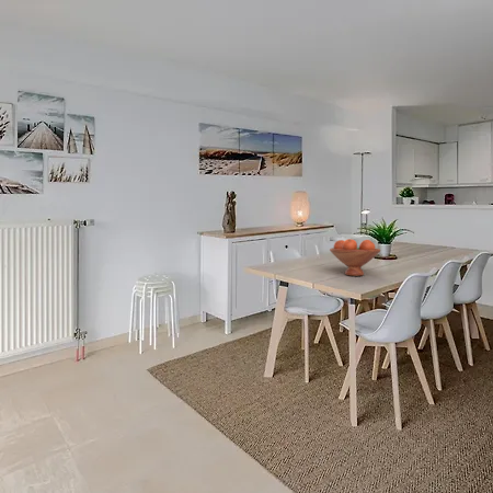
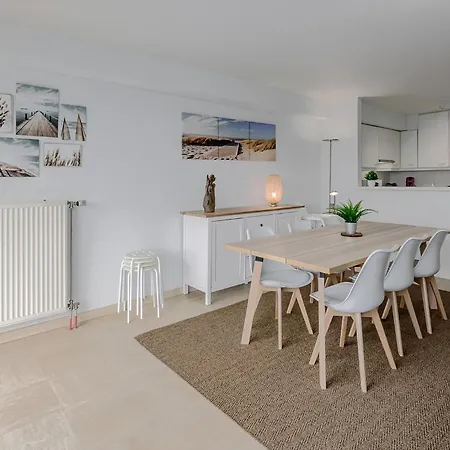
- fruit bowl (354, 256)
